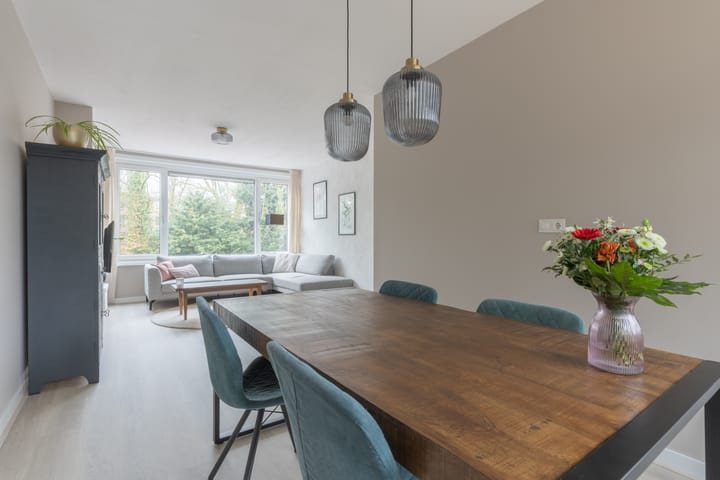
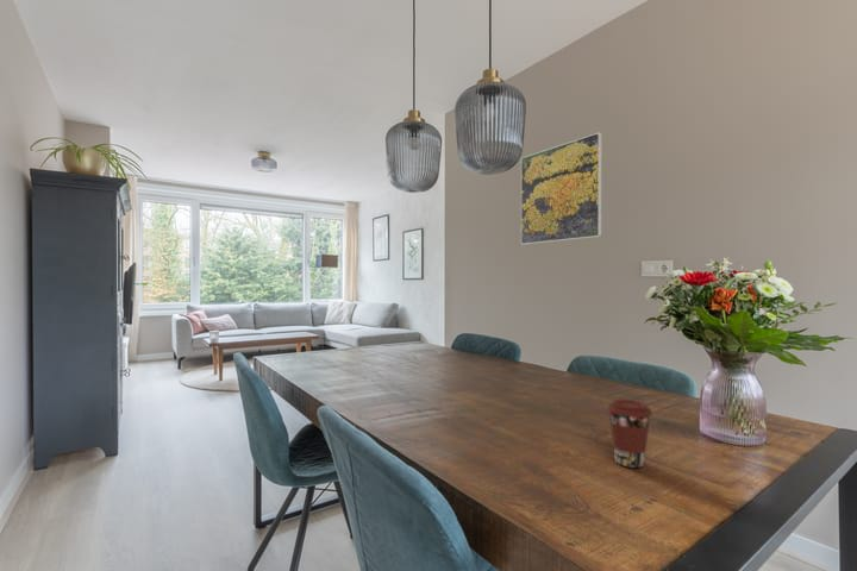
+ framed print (557, 193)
+ coffee cup (628, 432)
